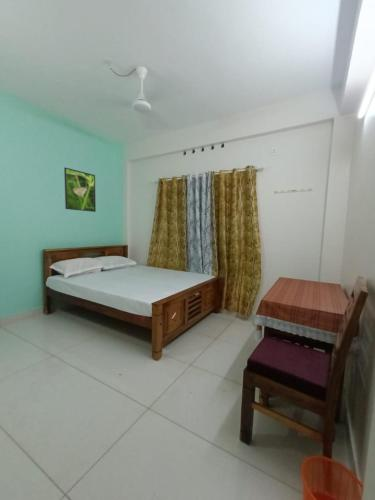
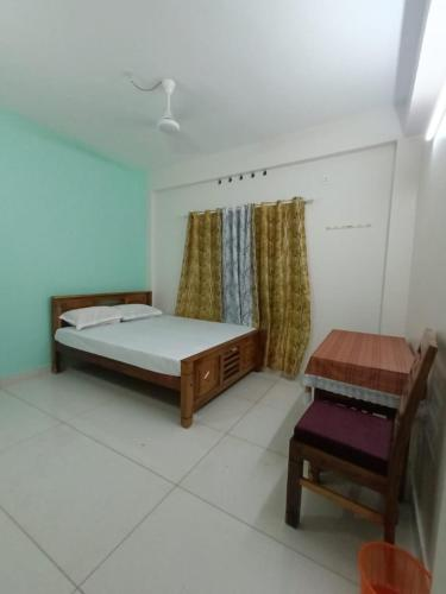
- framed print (81, 191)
